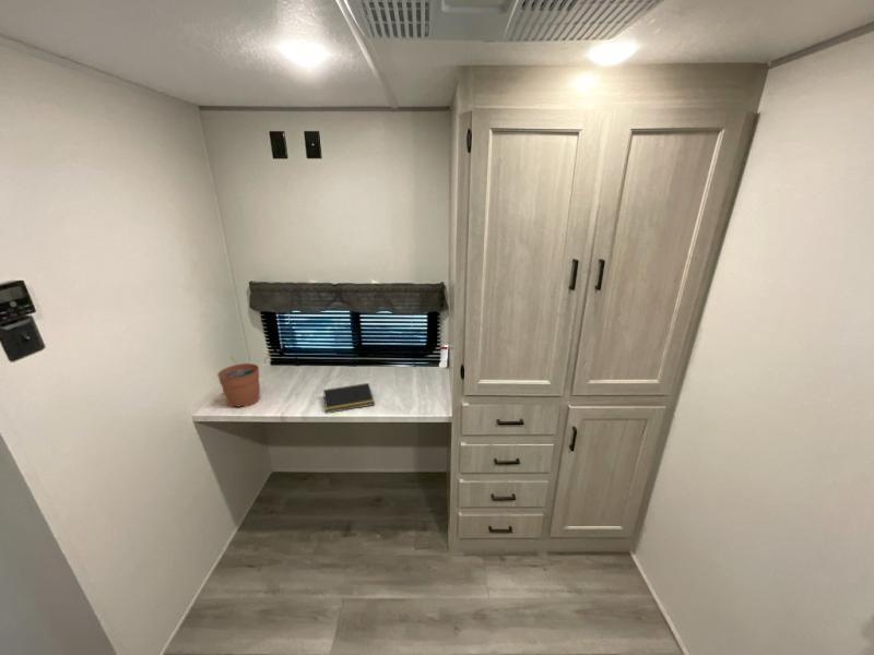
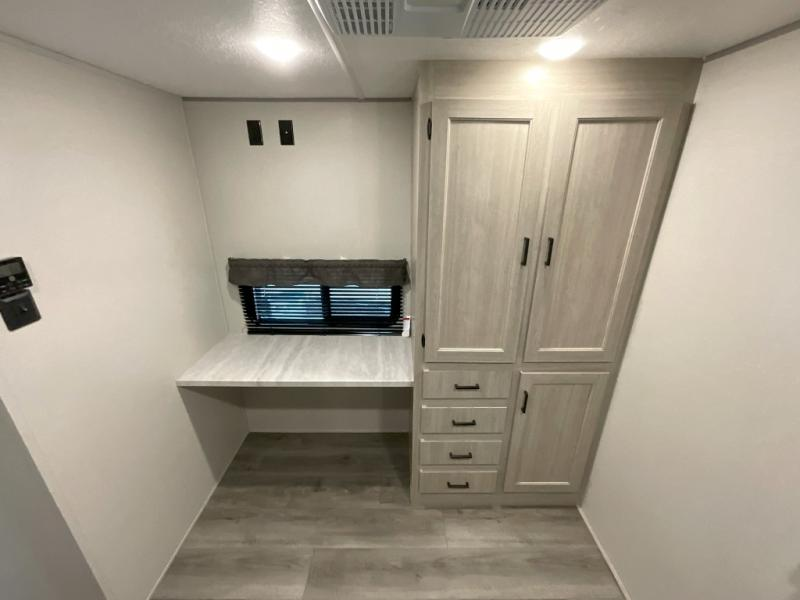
- plant pot (239, 378)
- notepad (349, 396)
